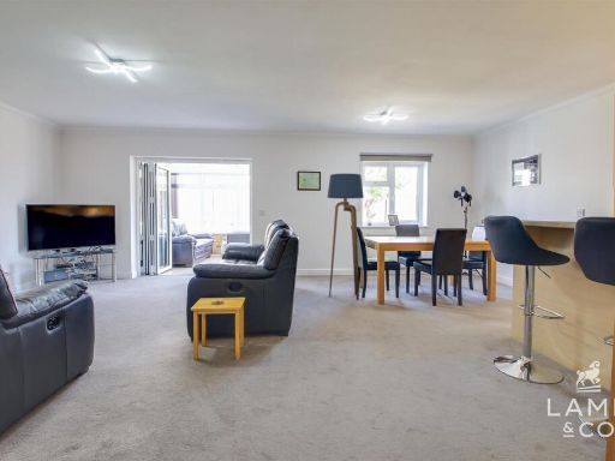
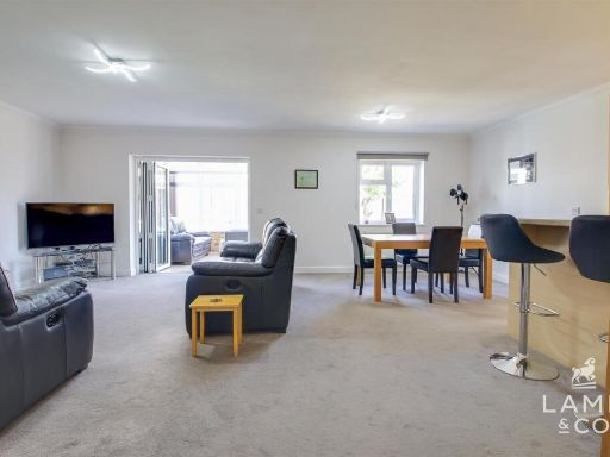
- floor lamp (352, 235)
